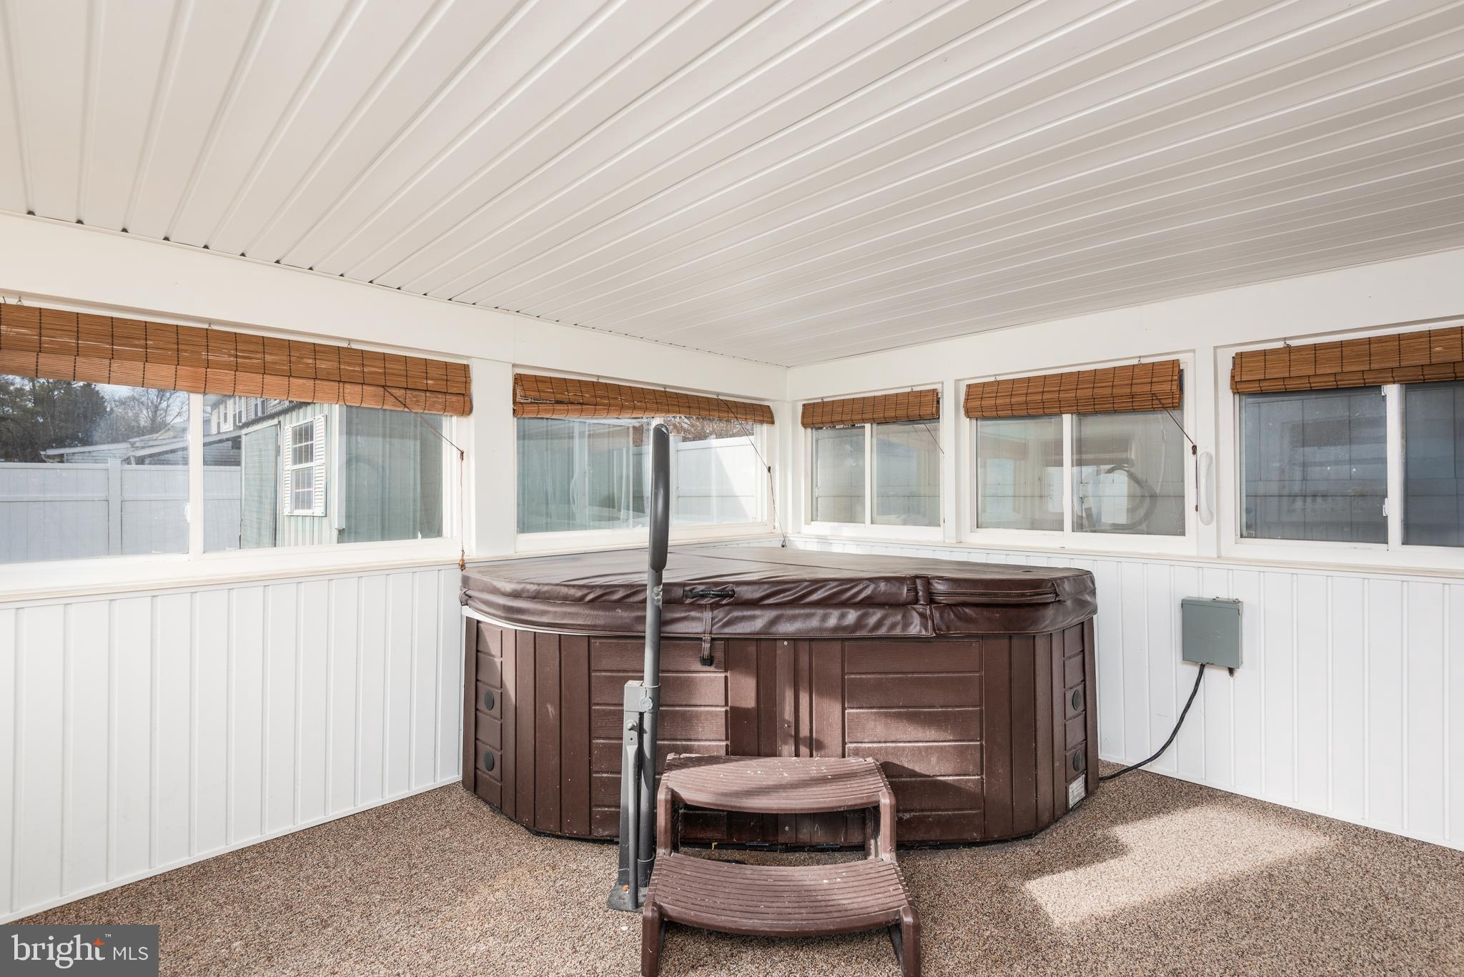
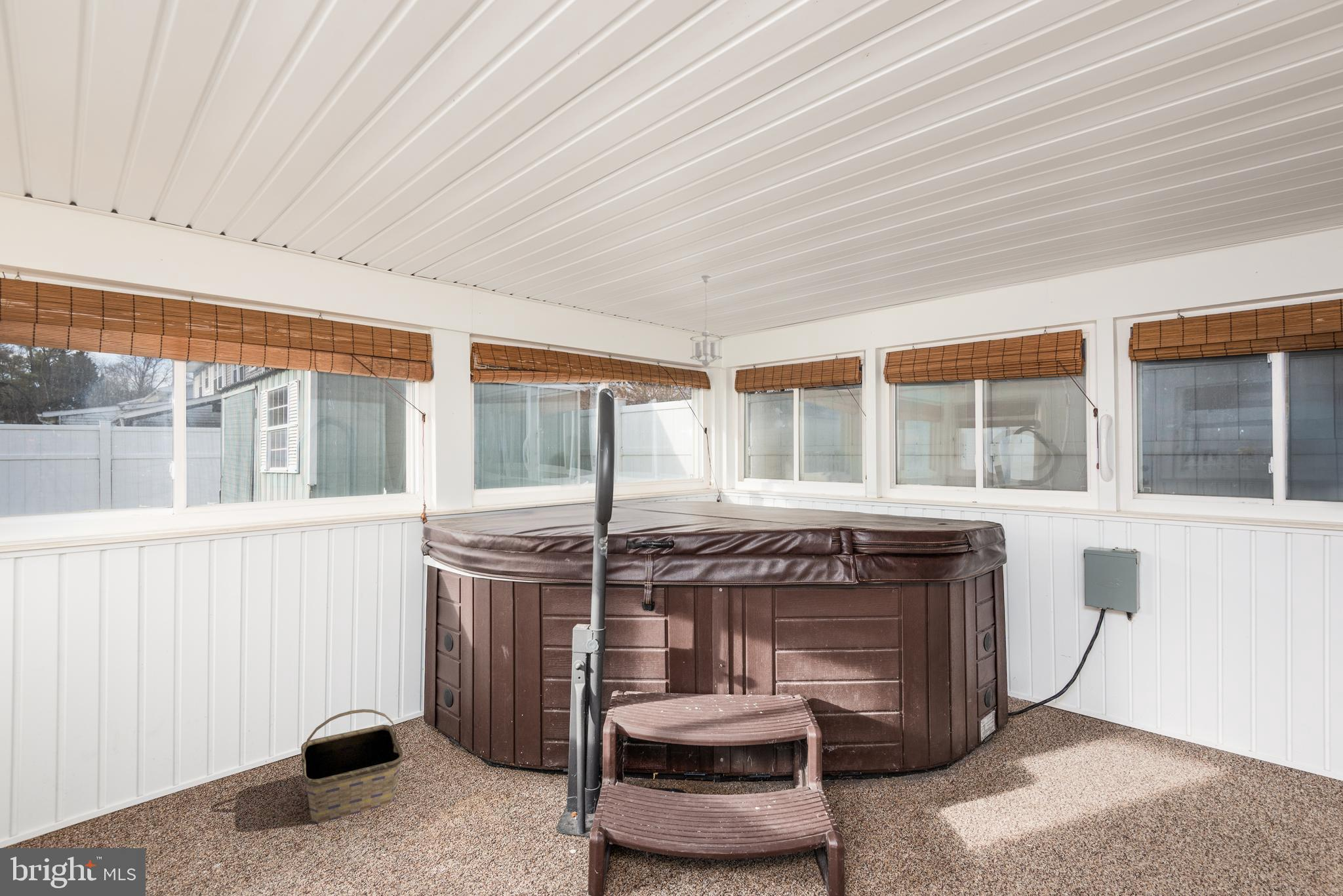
+ basket (351, 754)
+ pendant light (706, 321)
